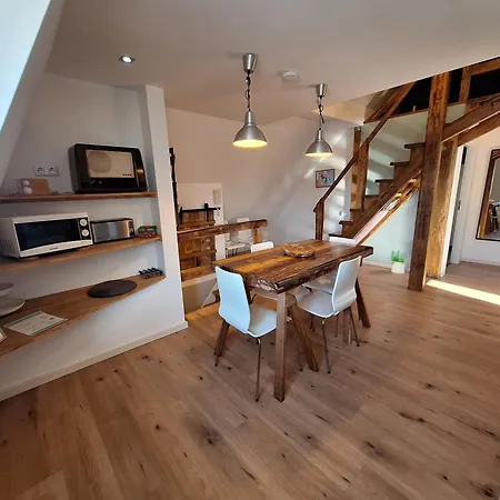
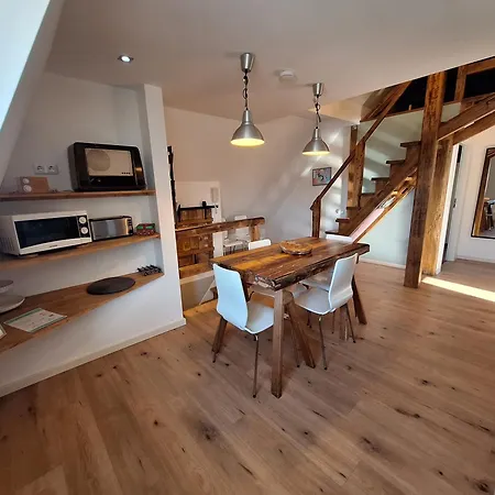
- potted plant (397, 261)
